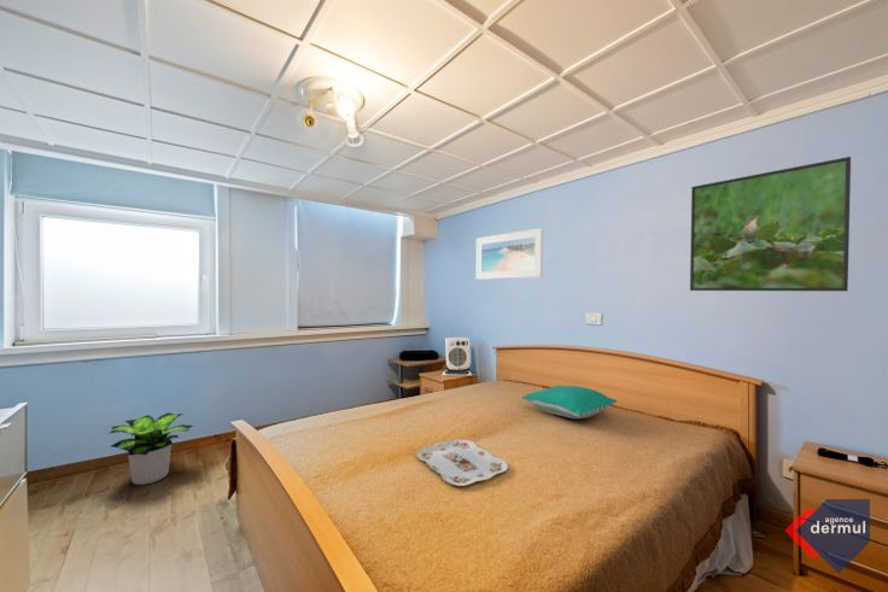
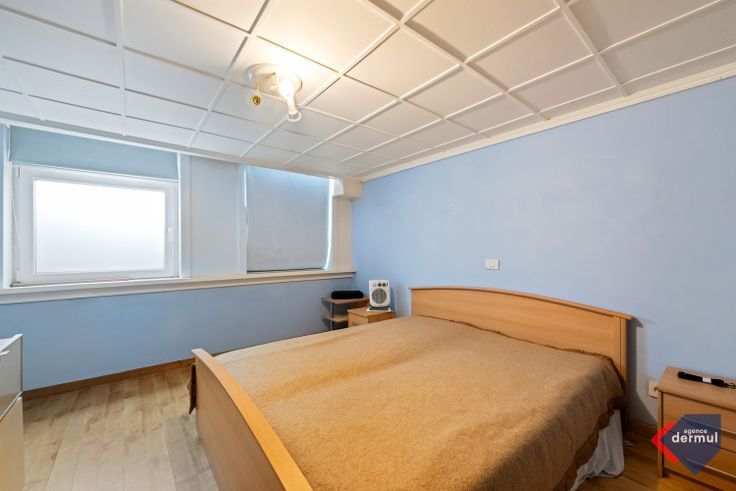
- pillow (567, 399)
- potted plant (153, 449)
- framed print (759, 231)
- serving tray (460, 459)
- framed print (506, 256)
